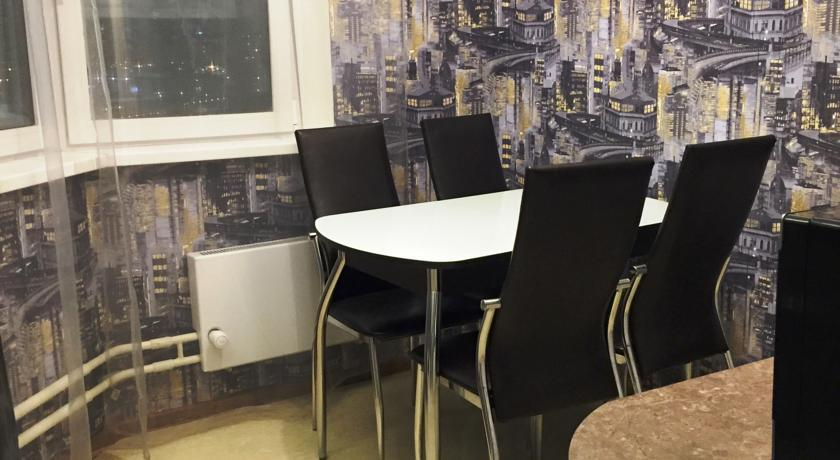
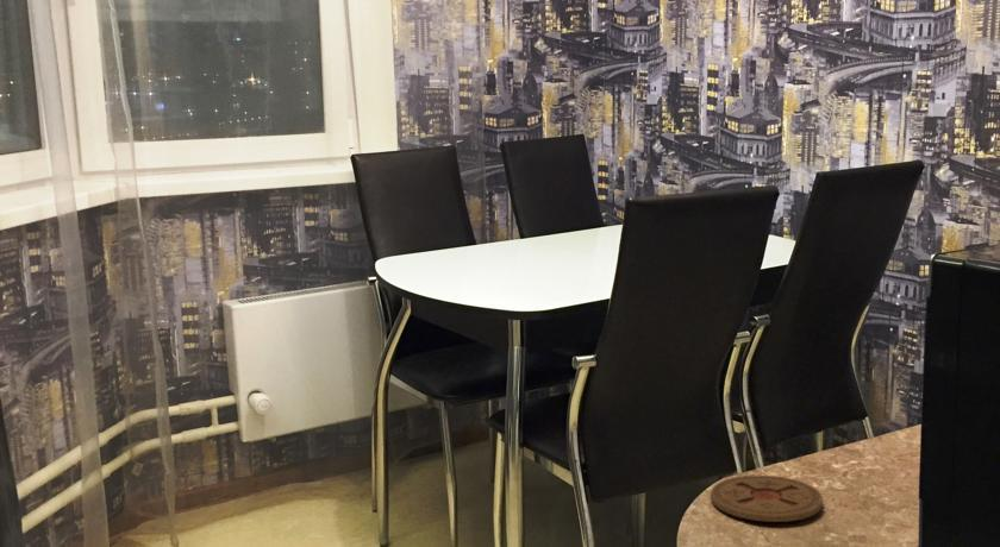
+ coaster (765, 497)
